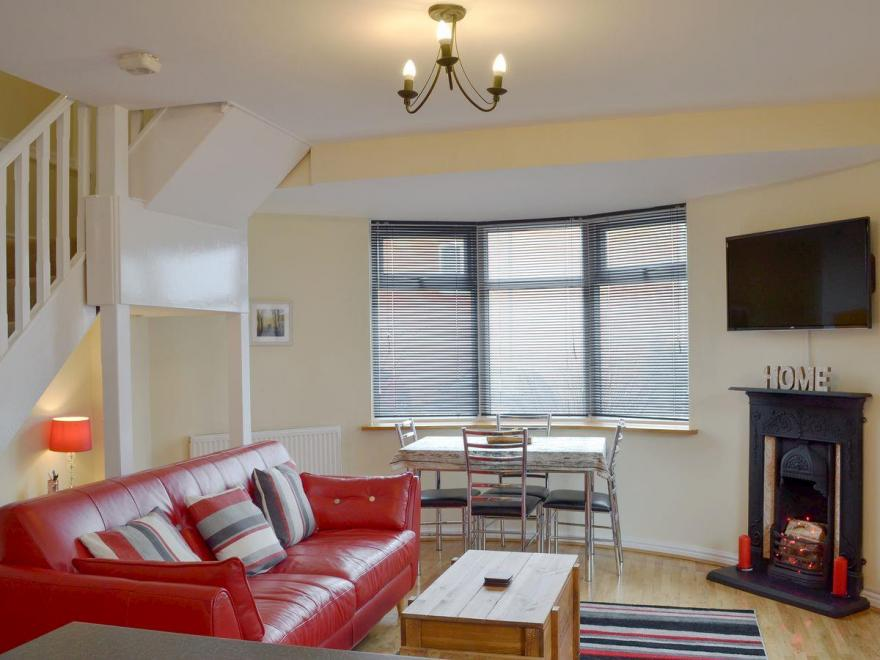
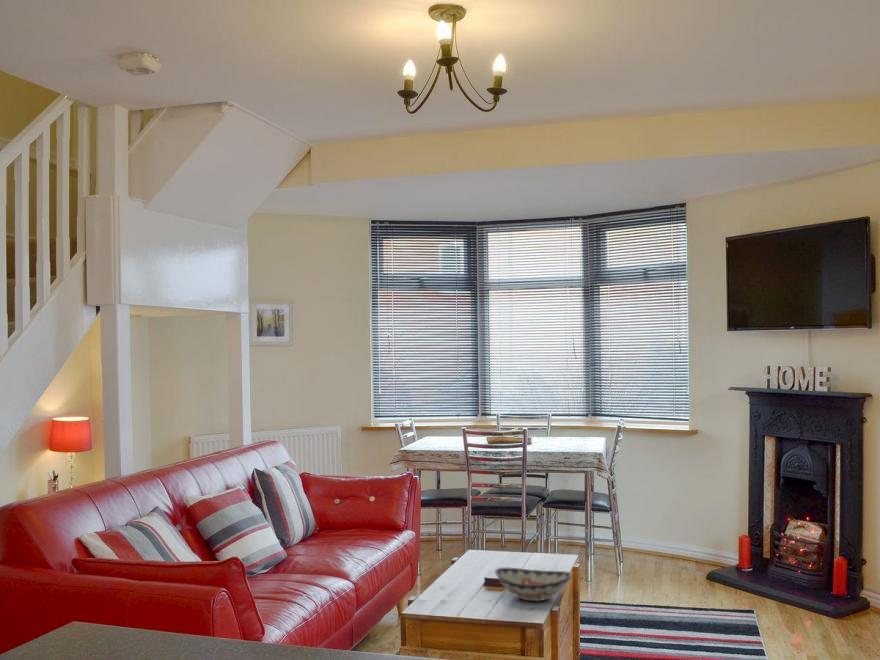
+ decorative bowl (533, 585)
